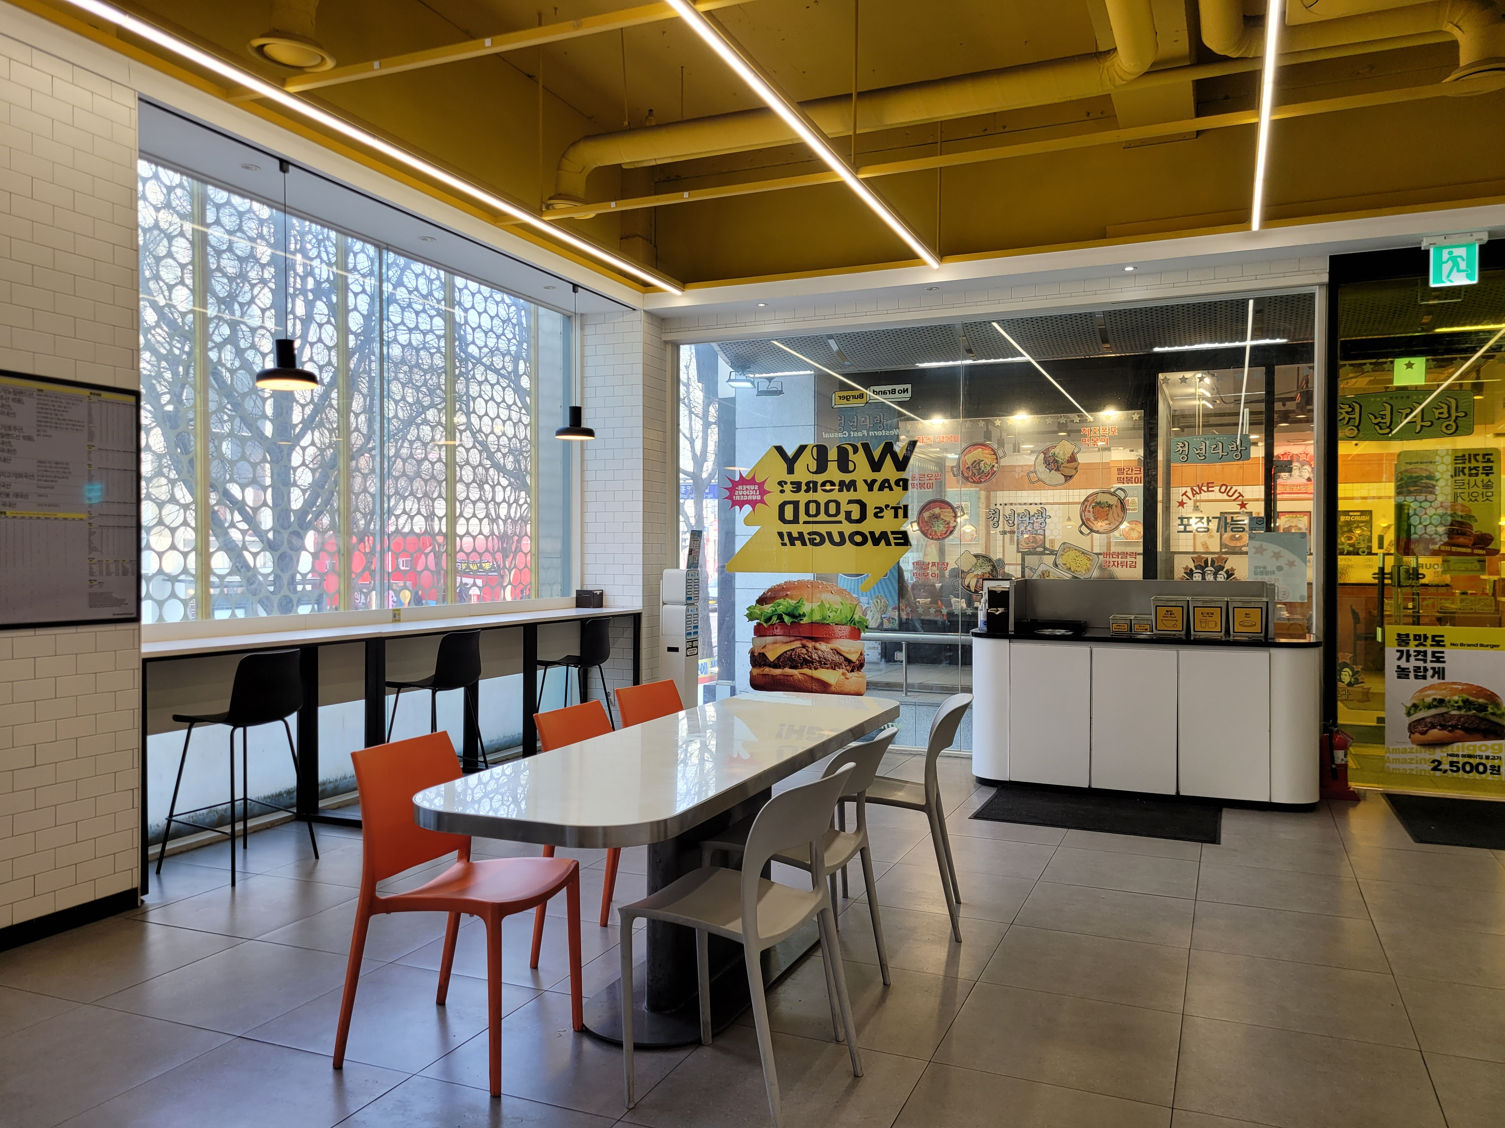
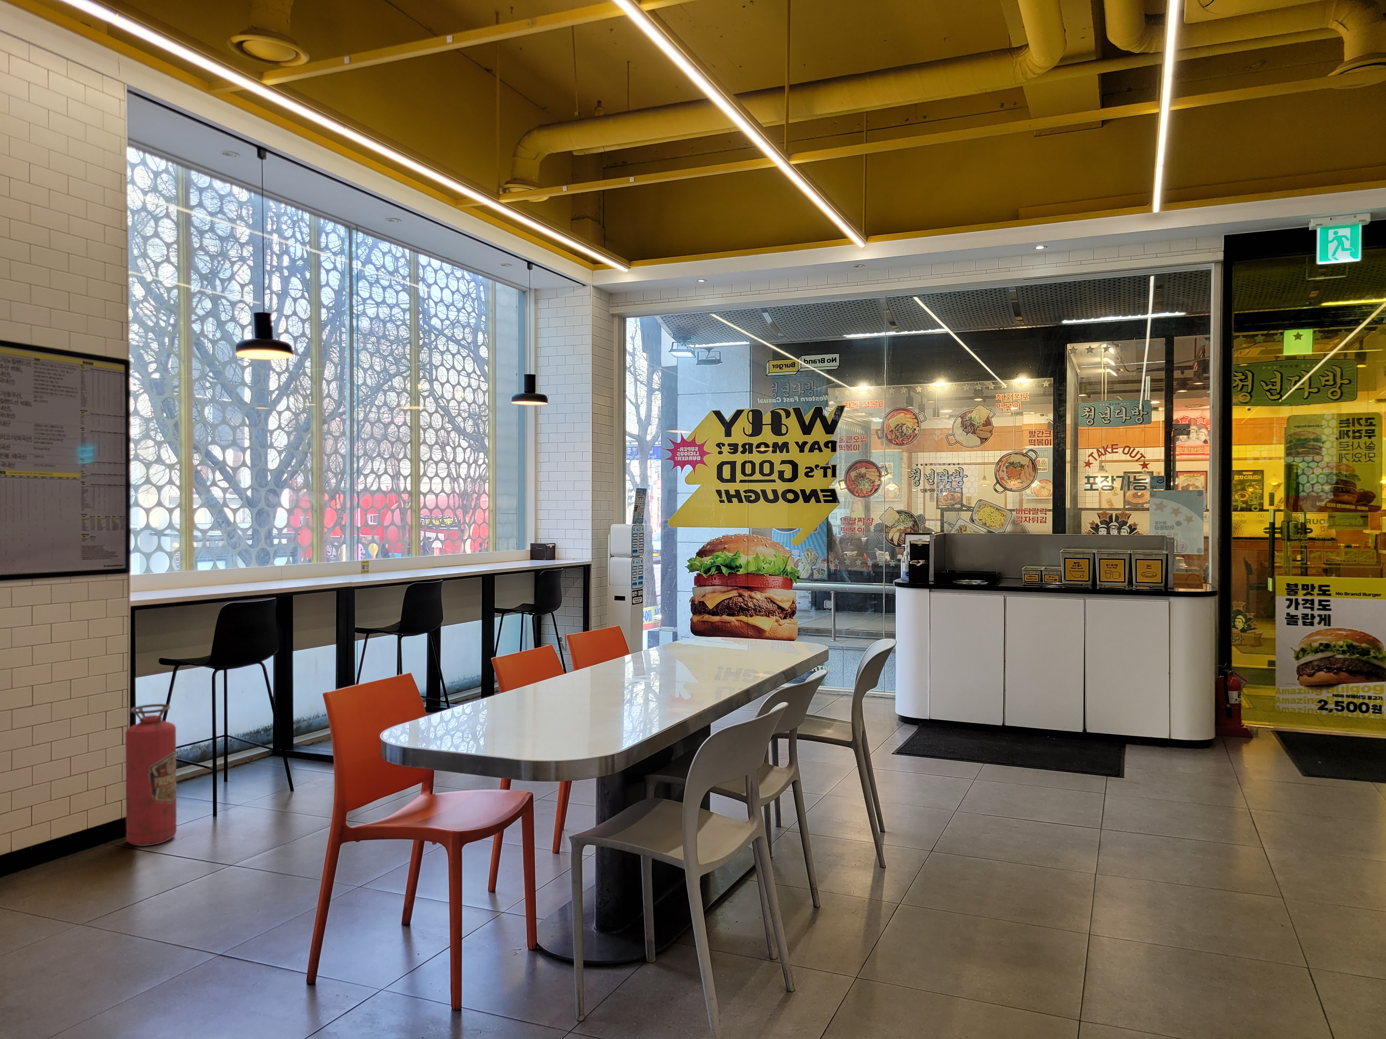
+ fire extinguisher (152, 774)
